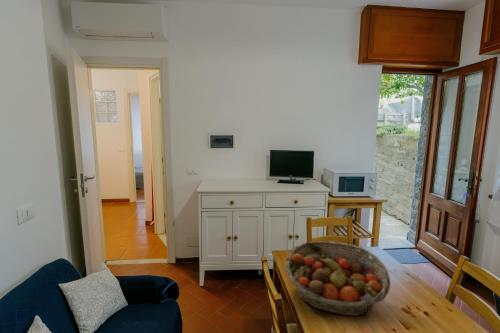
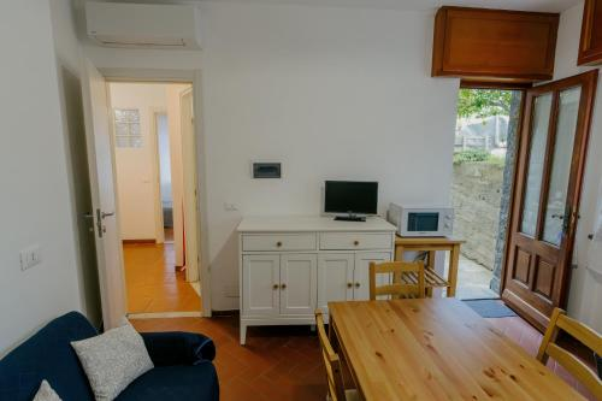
- fruit basket (334, 275)
